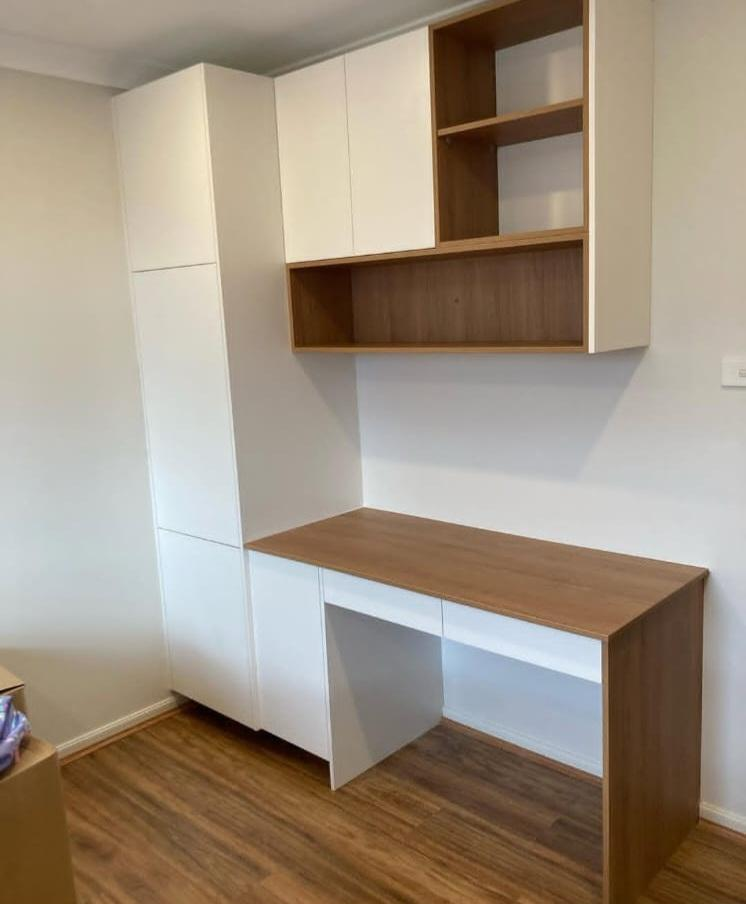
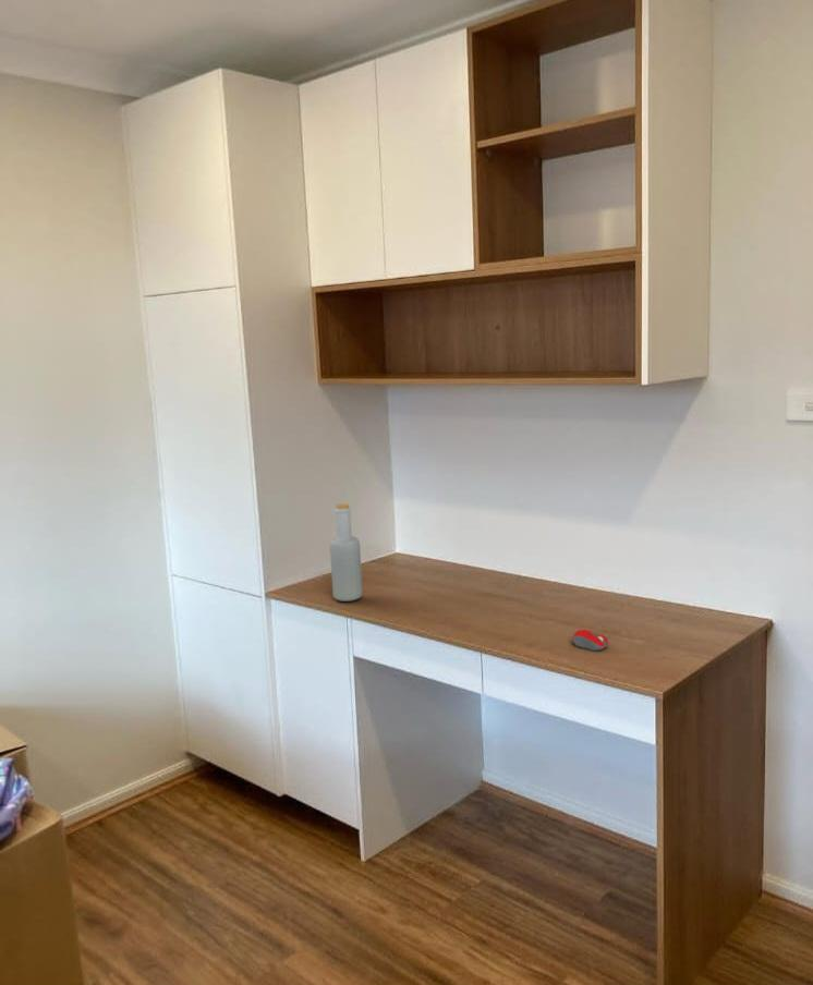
+ bottle (344, 552)
+ computer mouse (590, 639)
